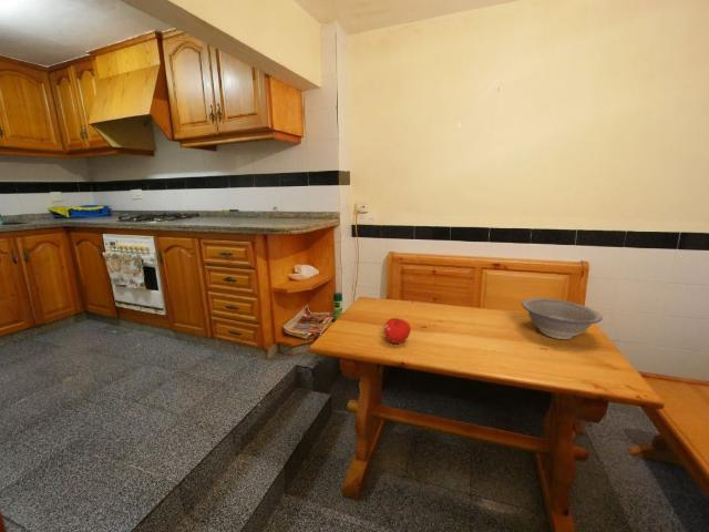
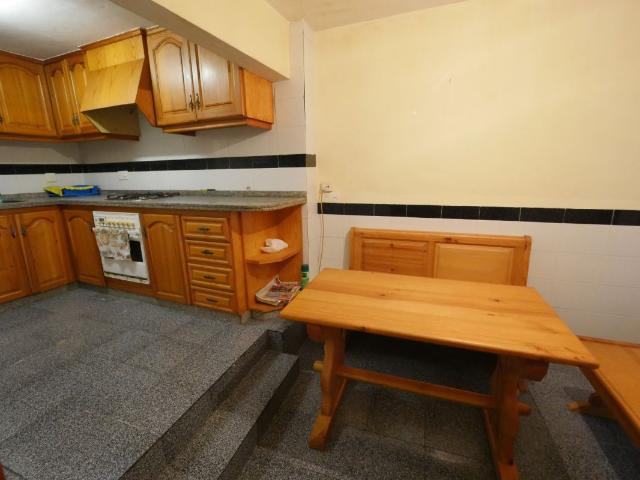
- fruit (397, 329)
- bowl (558, 320)
